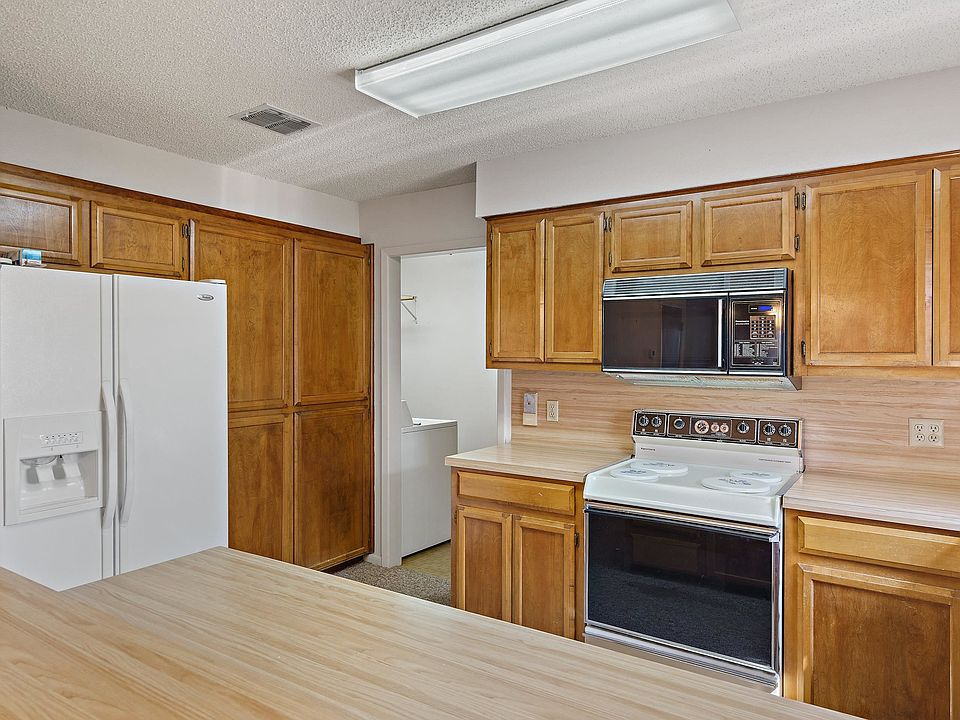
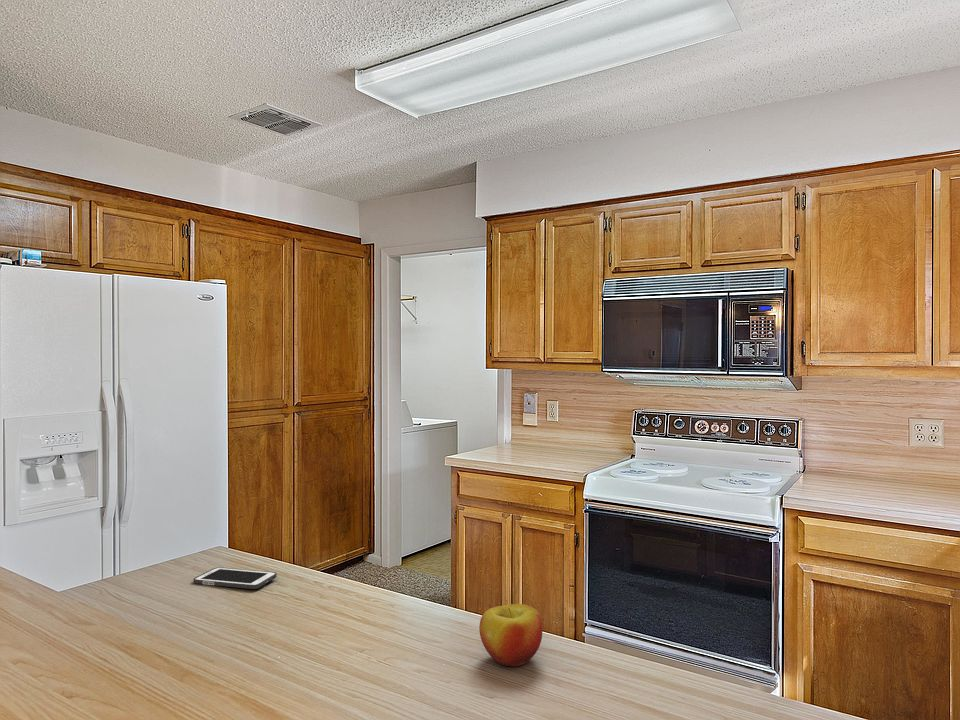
+ apple (511, 633)
+ cell phone (235, 578)
